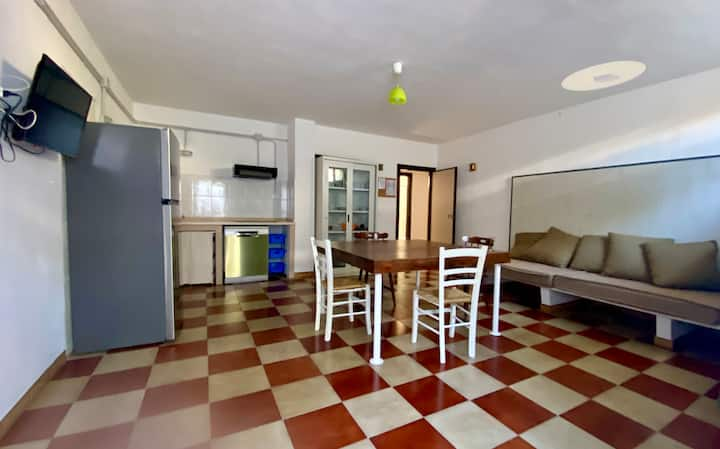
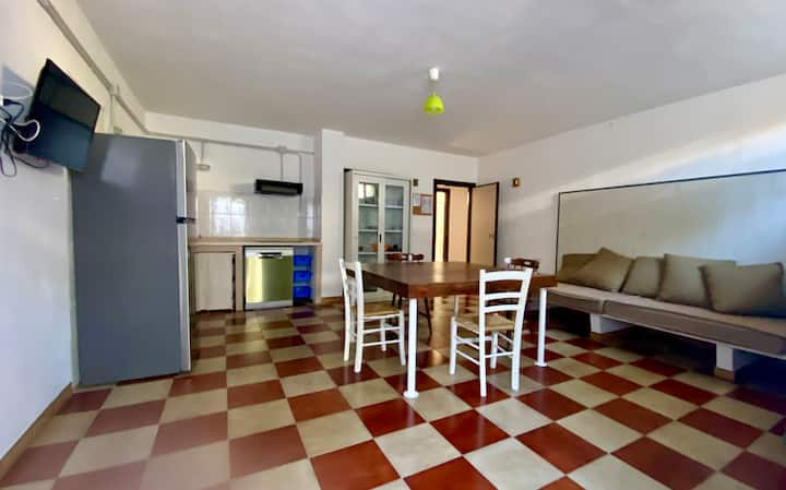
- ceiling light (601, 74)
